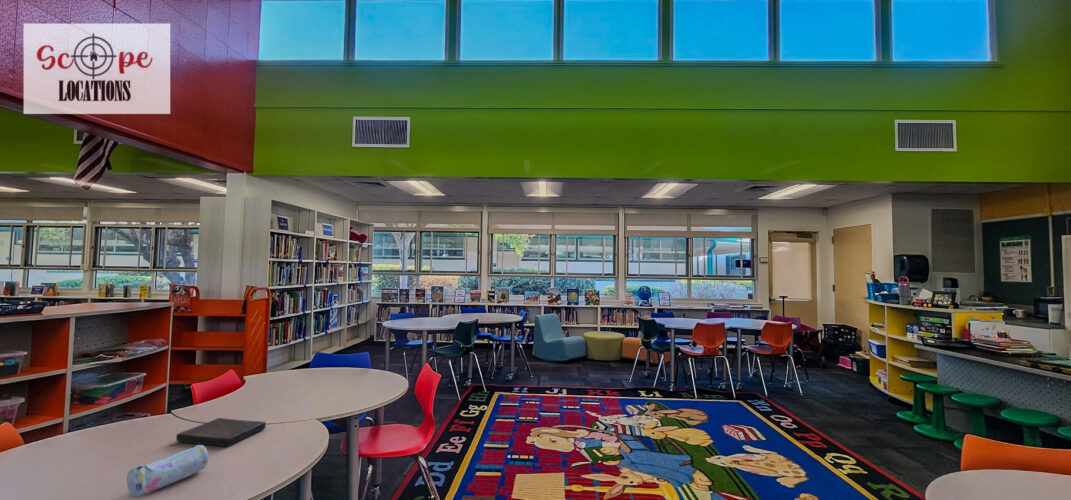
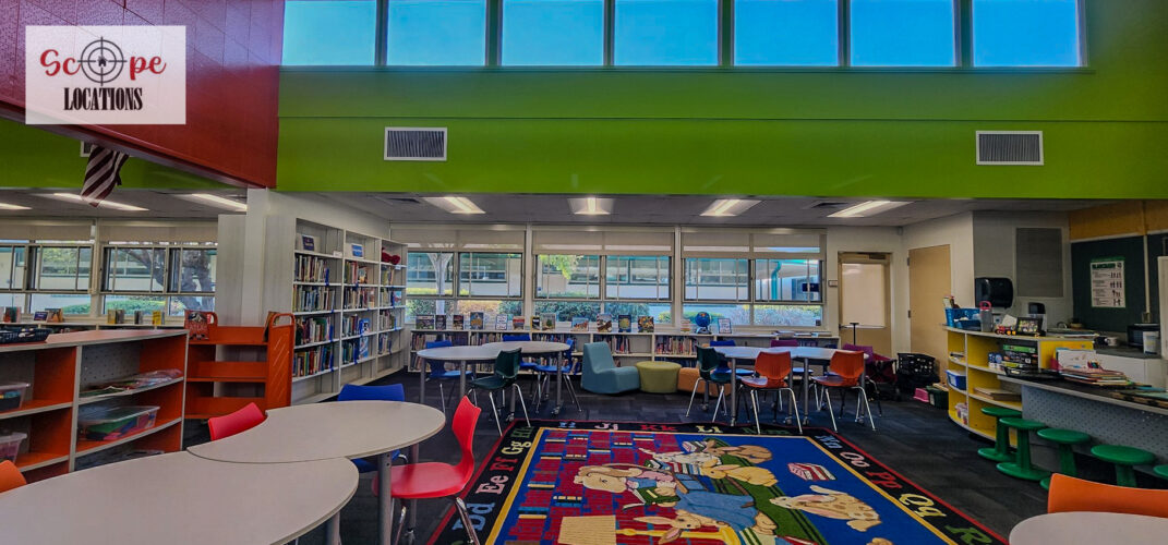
- book (222, 431)
- pencil case (169, 468)
